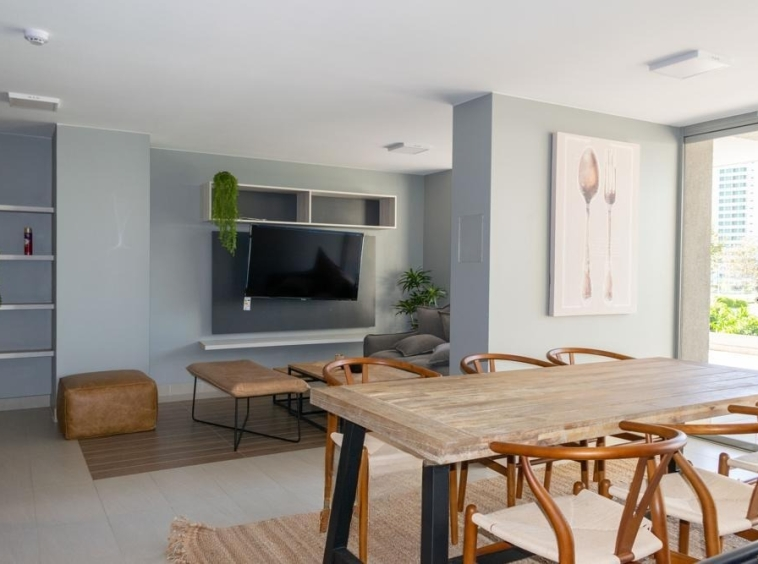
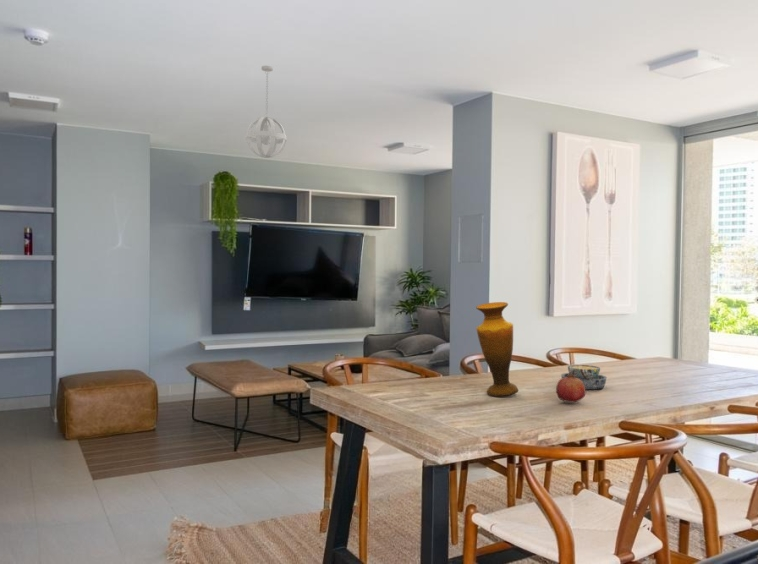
+ bowl (583, 376)
+ vase (497, 348)
+ pendant light (266, 113)
+ fruit (570, 388)
